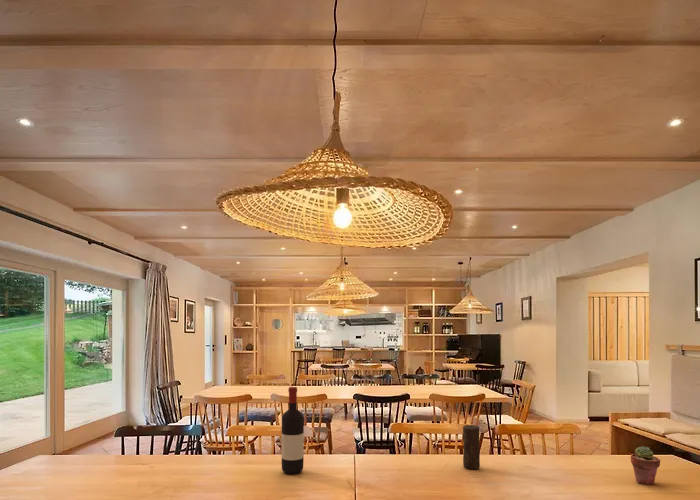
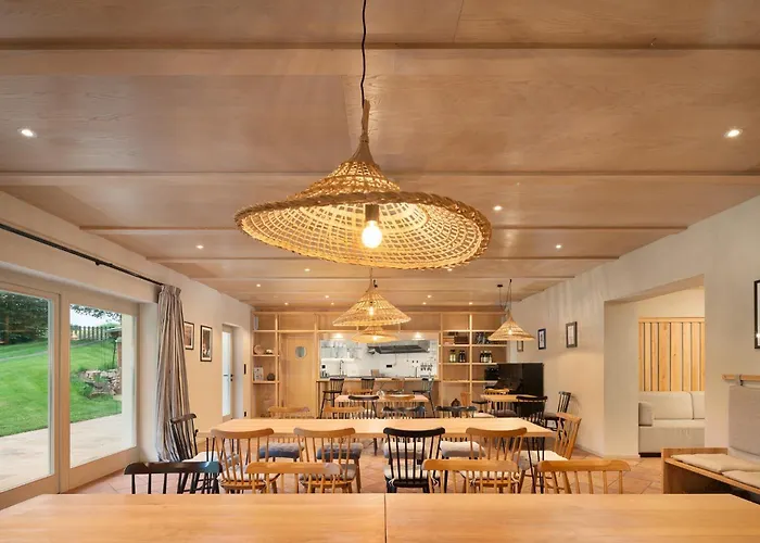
- candle (471, 446)
- potted succulent (645, 464)
- wine bottle (292, 429)
